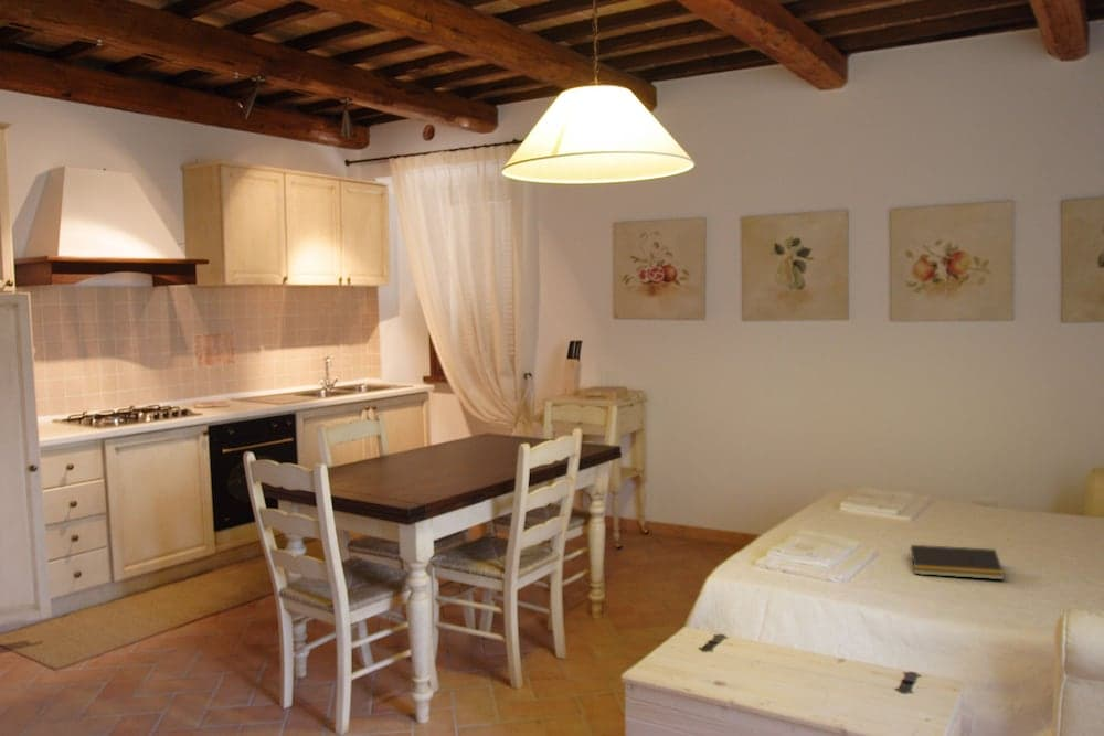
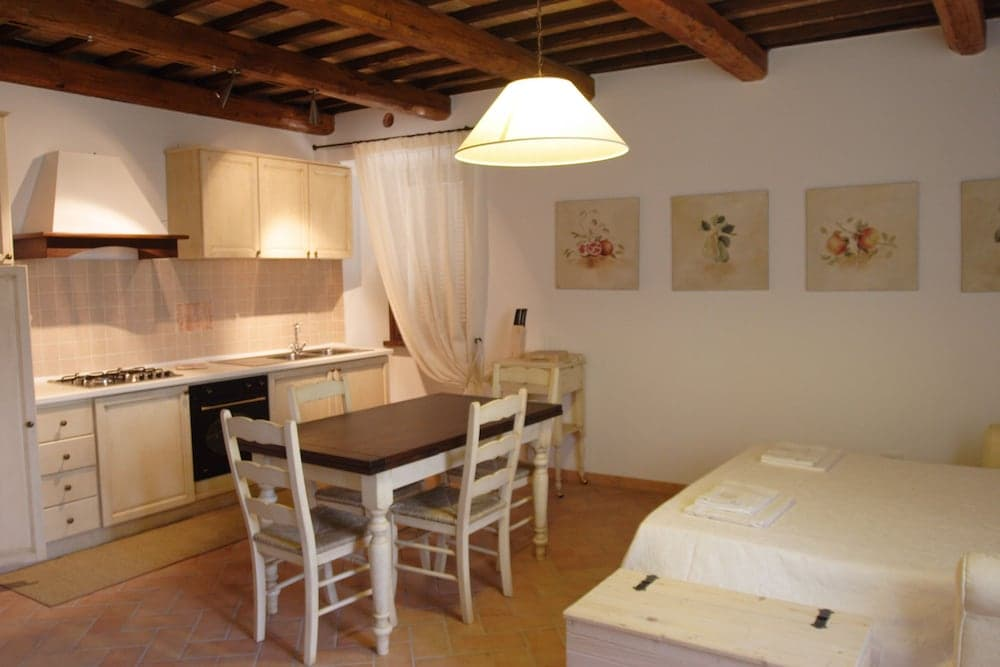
- notepad (955, 561)
